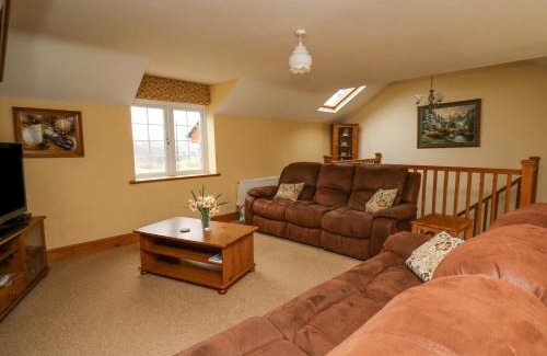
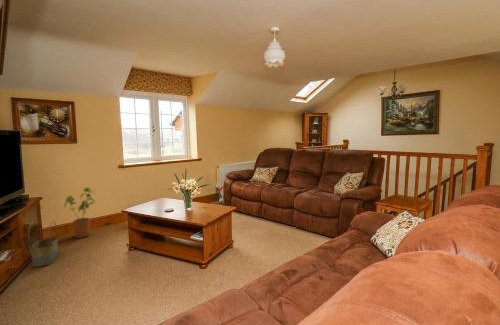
+ house plant (84, 212)
+ basket (44, 241)
